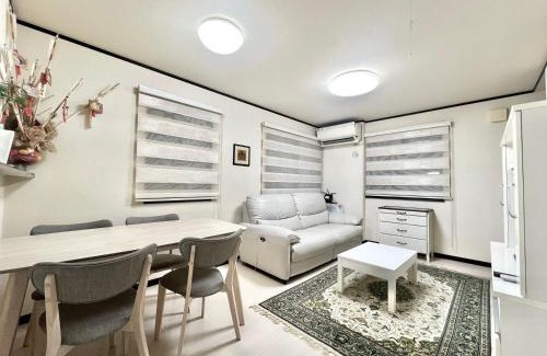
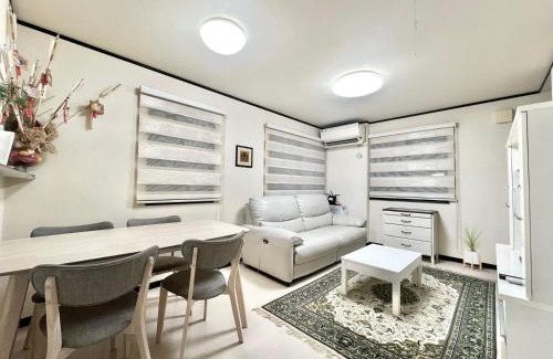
+ house plant (472, 245)
